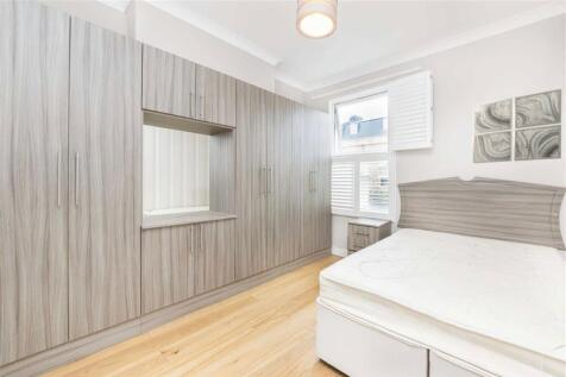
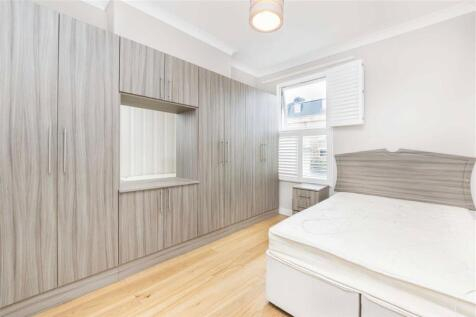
- wall art (515, 130)
